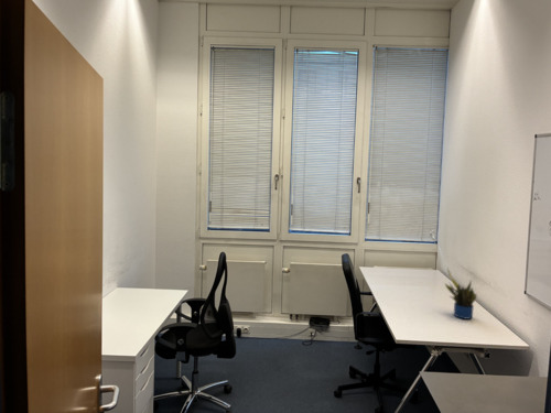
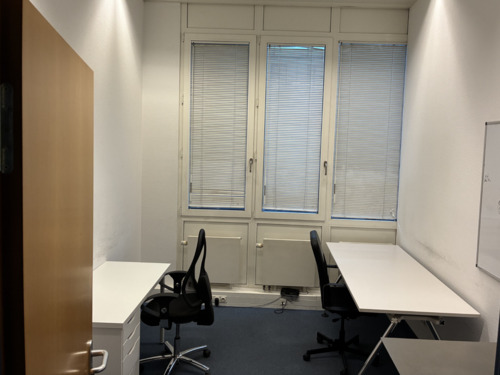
- potted plant (457, 293)
